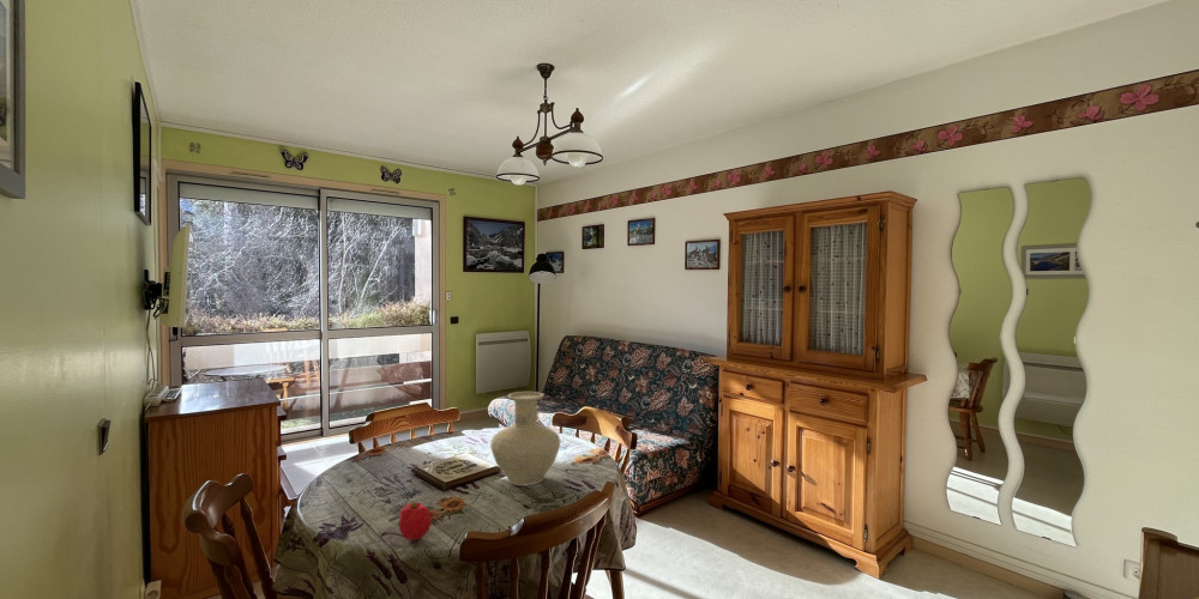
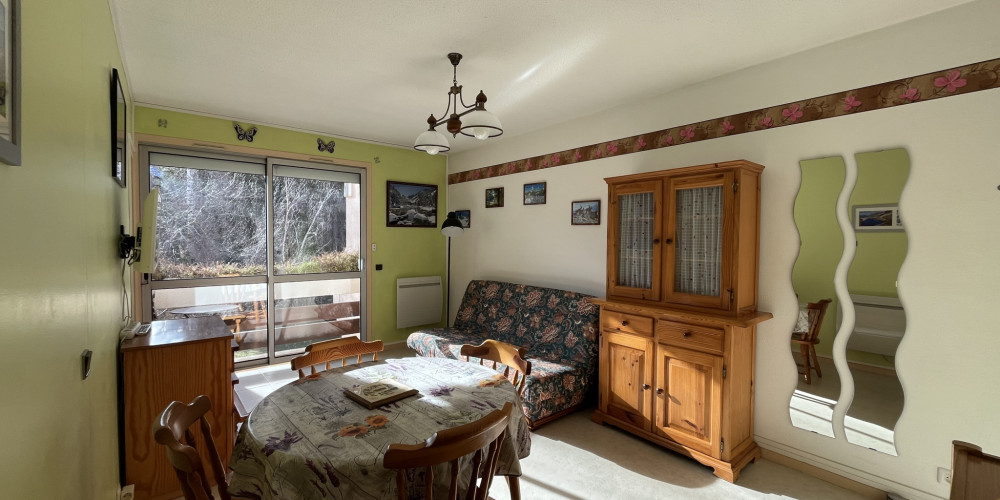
- vase (525, 436)
- fruit (415, 519)
